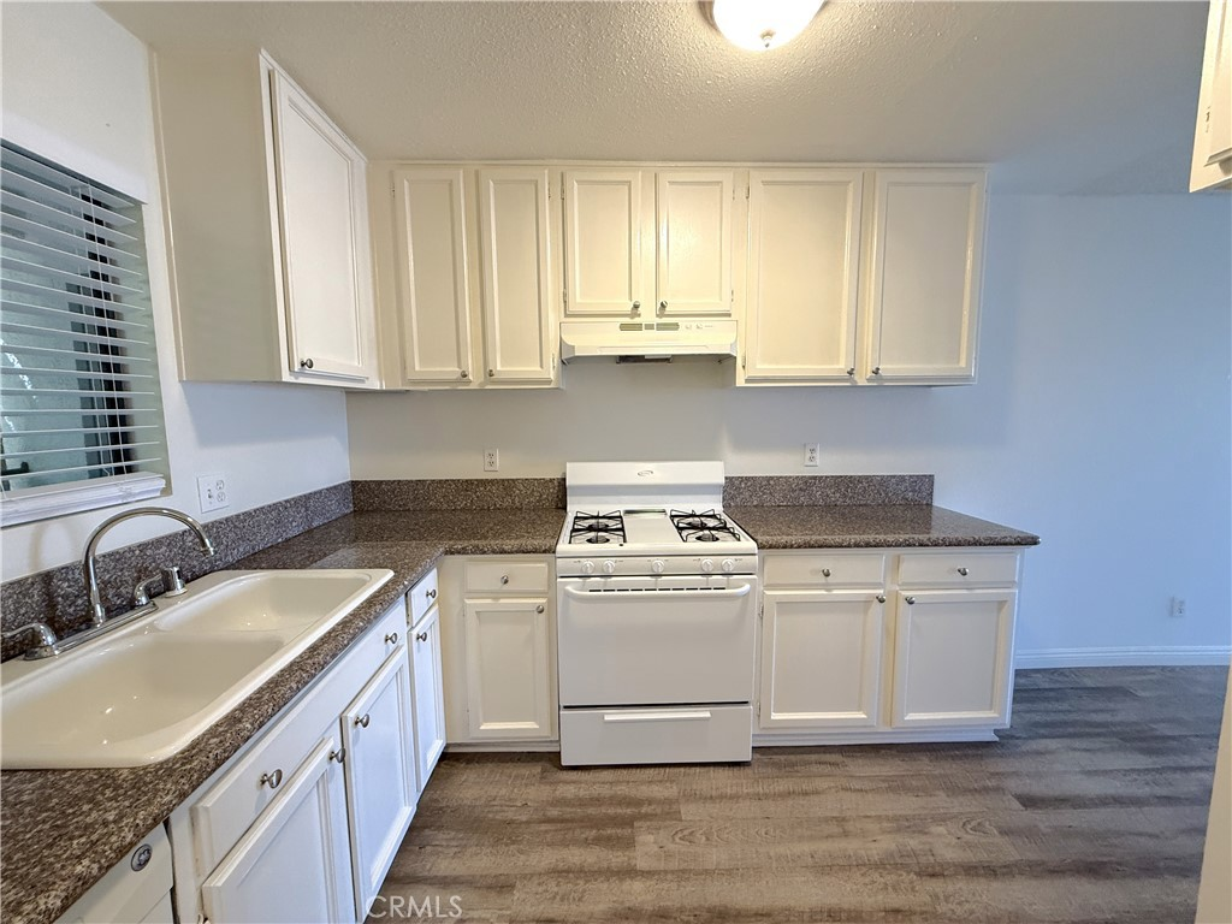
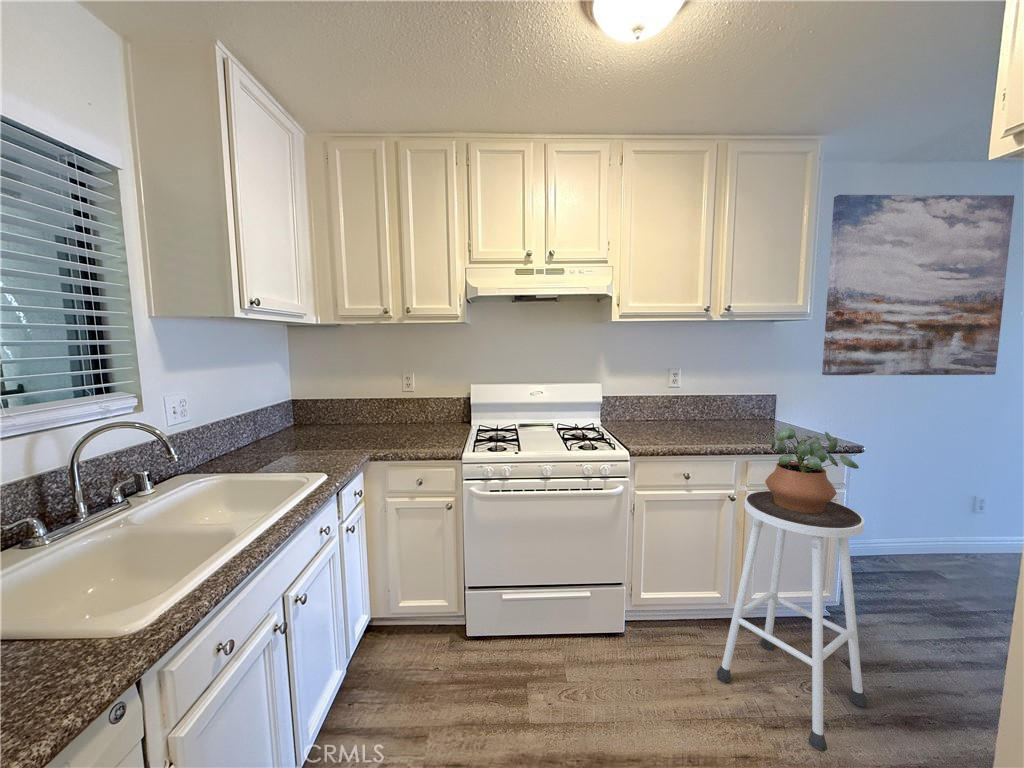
+ stool (792, 603)
+ potted plant (809, 468)
+ wall art (915, 287)
